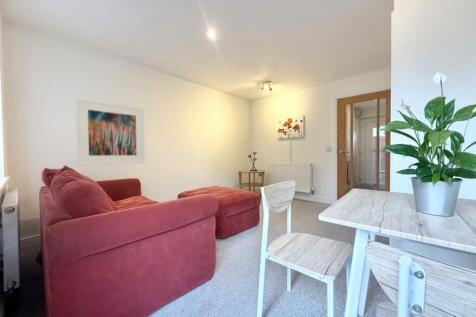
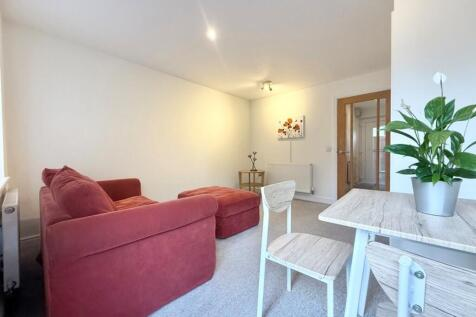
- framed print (113, 134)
